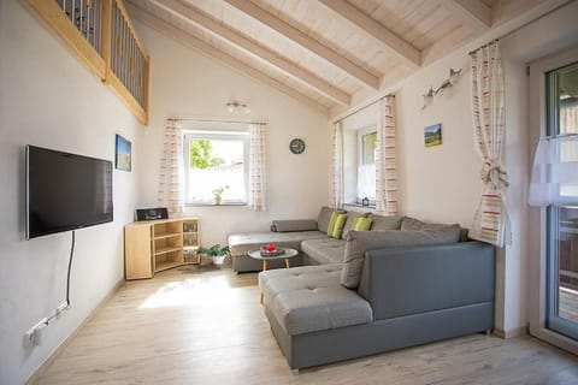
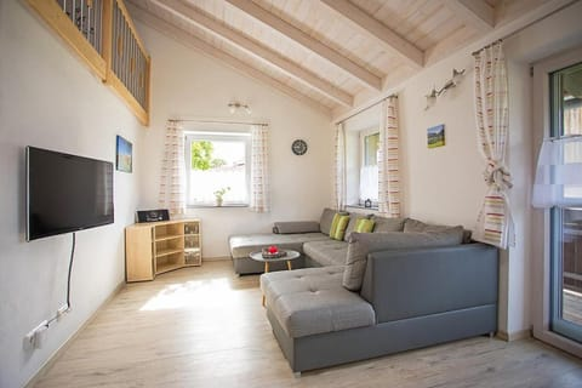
- potted plant (216, 255)
